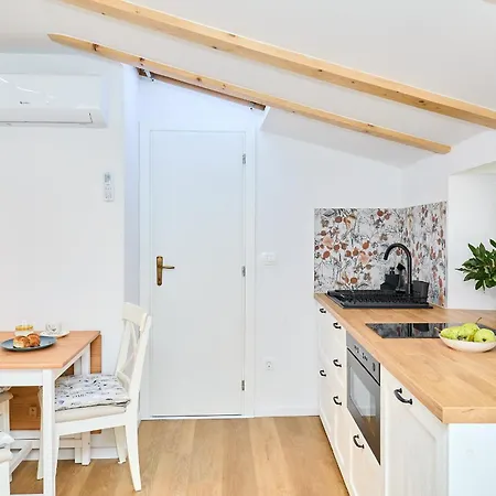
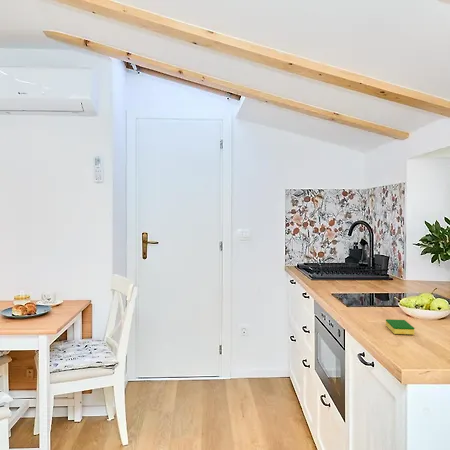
+ dish sponge (399, 326)
